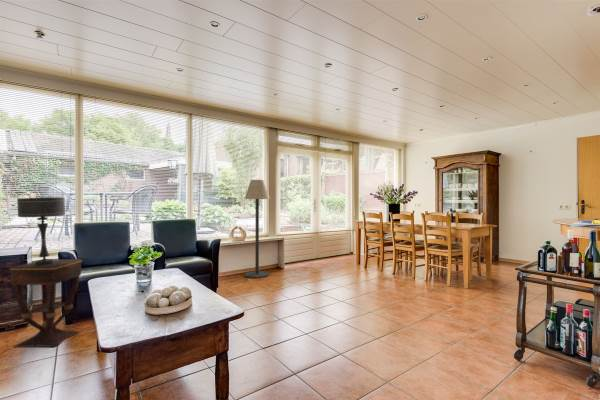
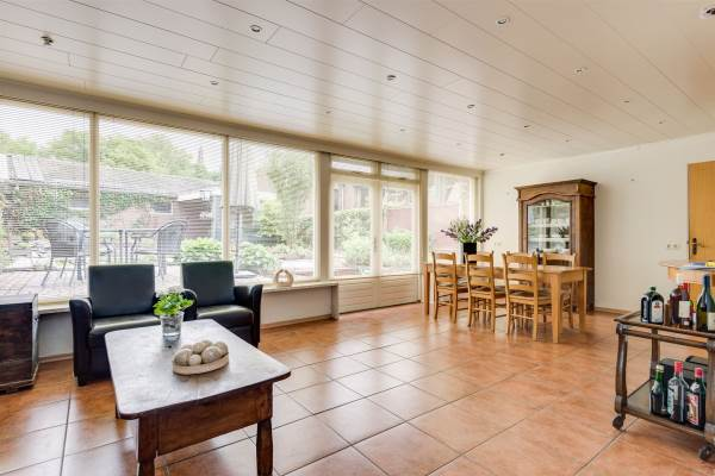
- table lamp (44, 231)
- floor lamp (257, 227)
- side table (47, 301)
